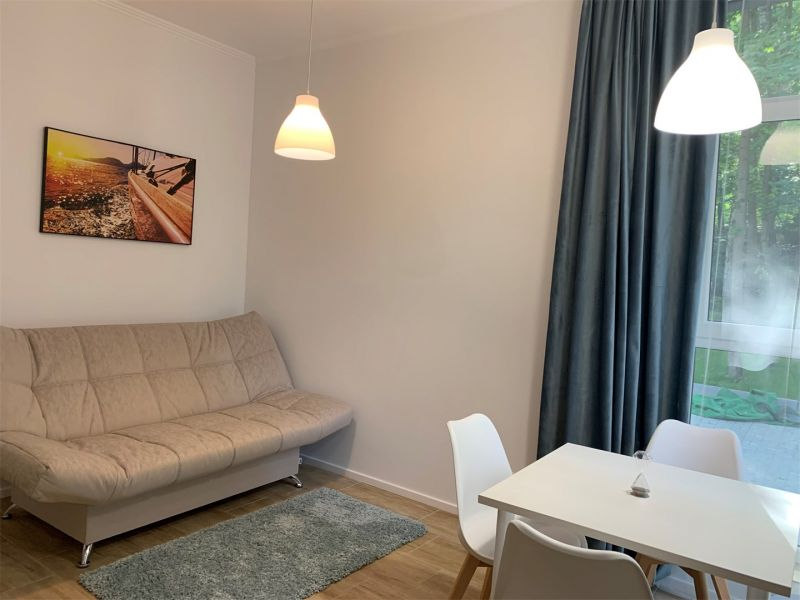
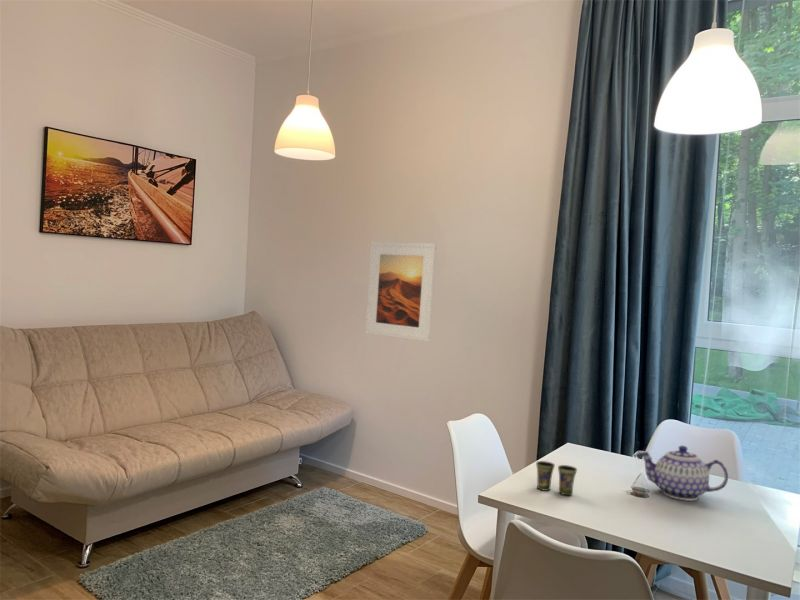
+ cup (559, 478)
+ teapot (681, 470)
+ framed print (399, 290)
